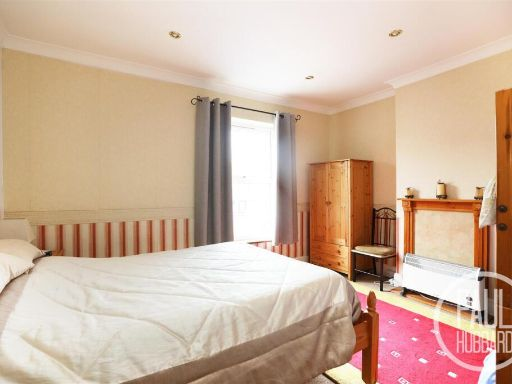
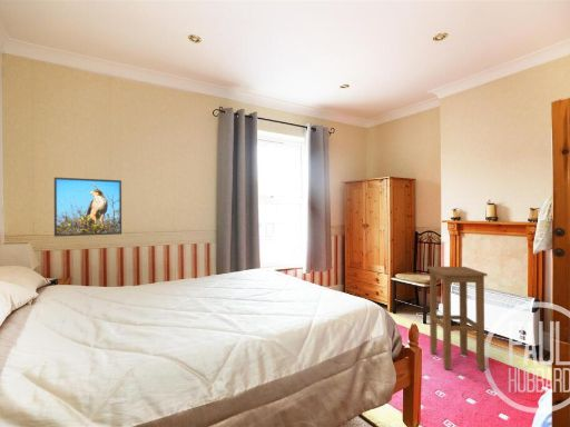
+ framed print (89, 207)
+ stool (455, 316)
